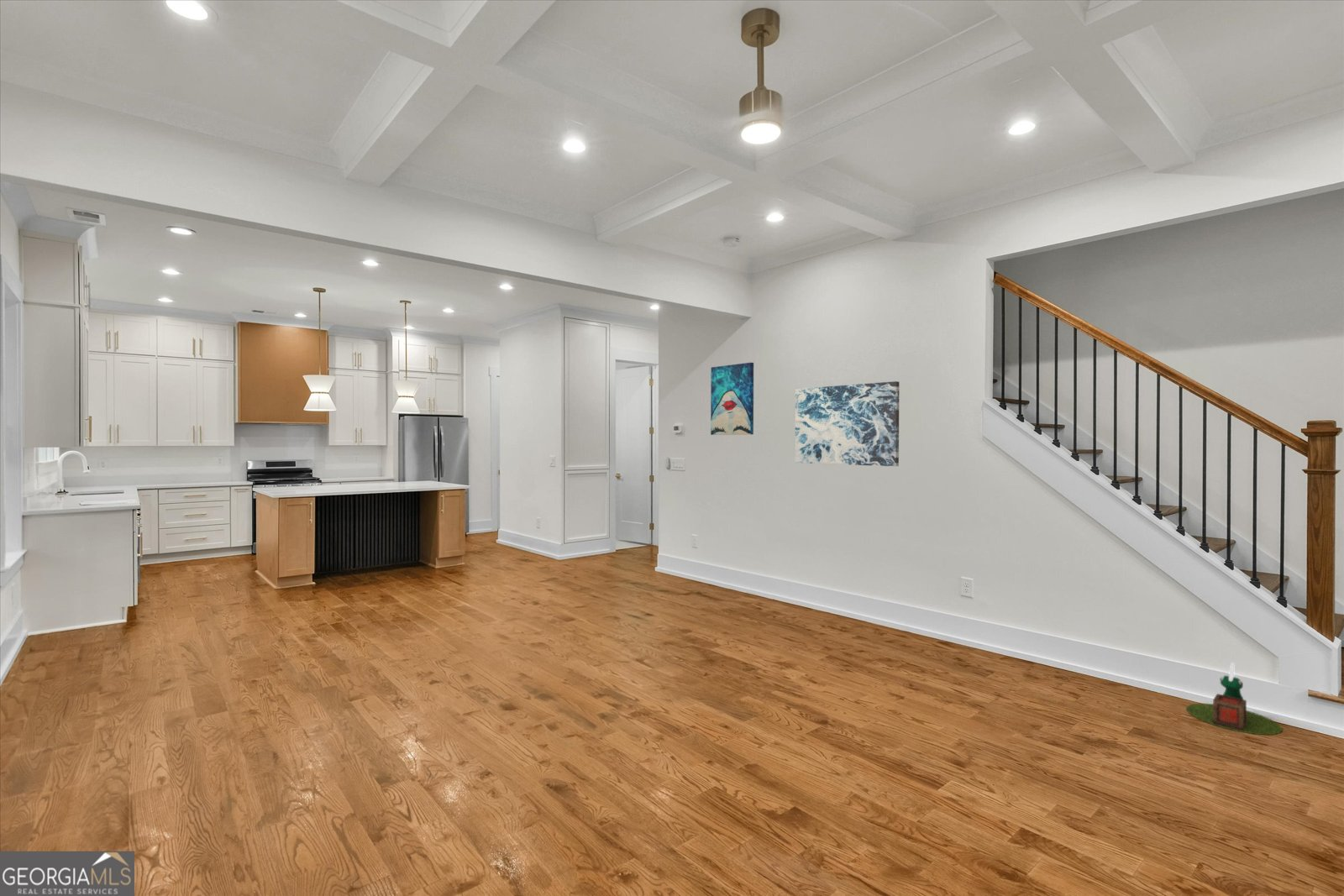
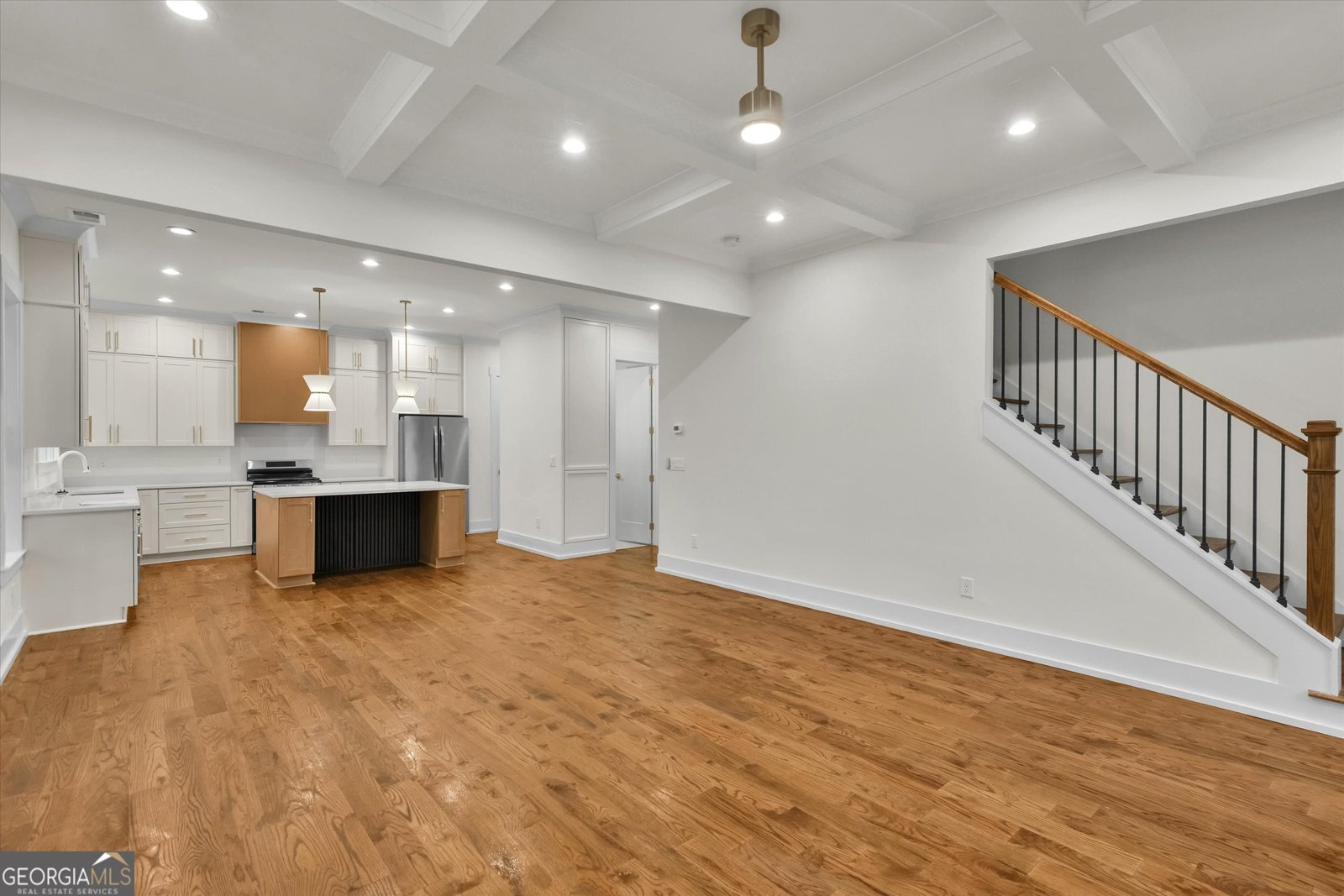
- wall art (843, 425)
- plant pot (1232, 689)
- wall art (731, 400)
